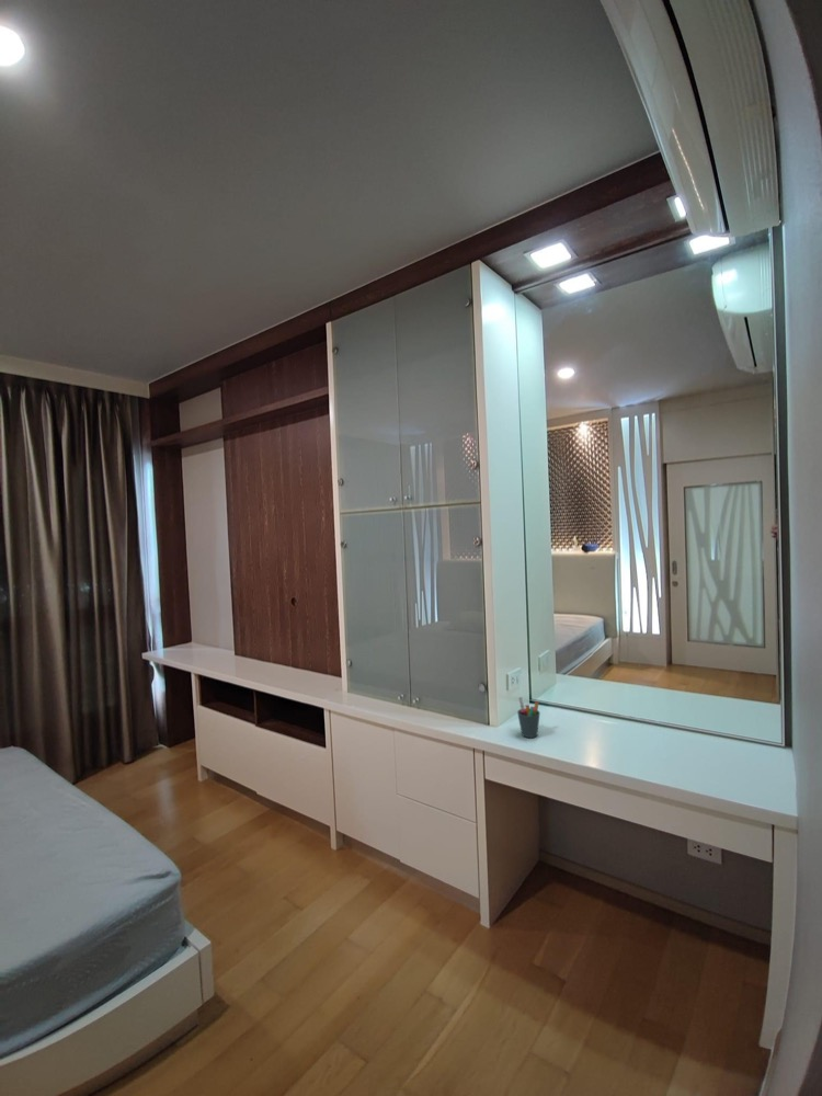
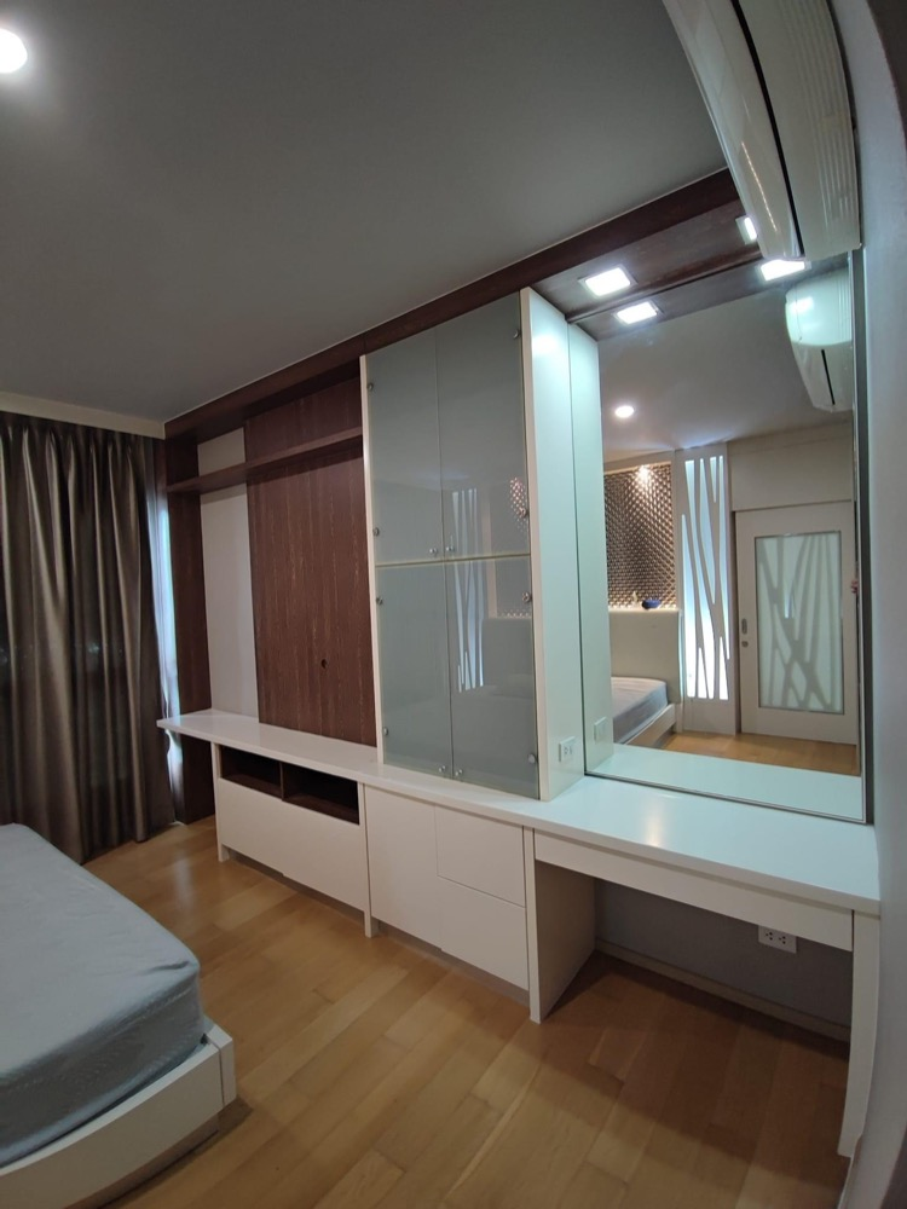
- pen holder (528, 717)
